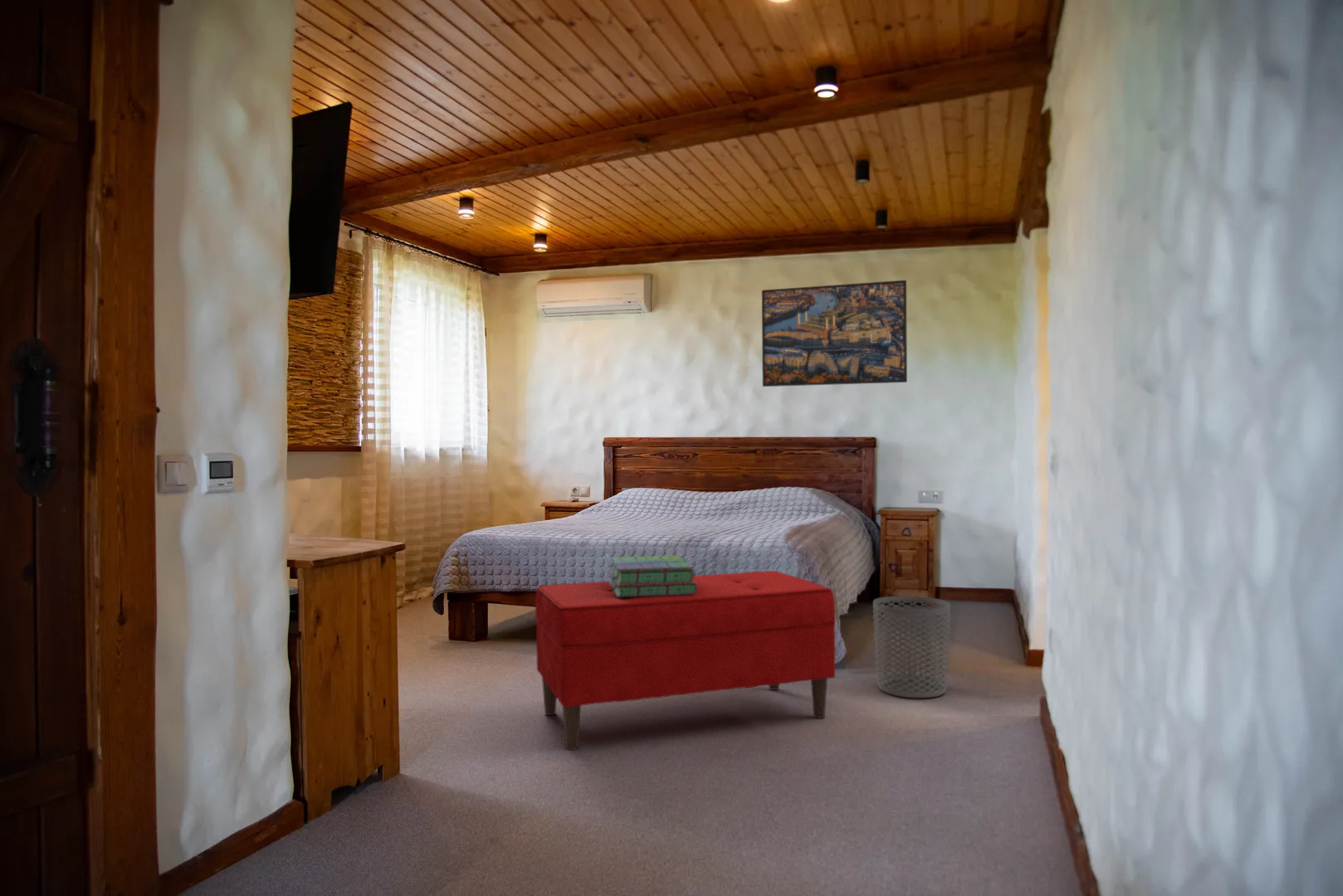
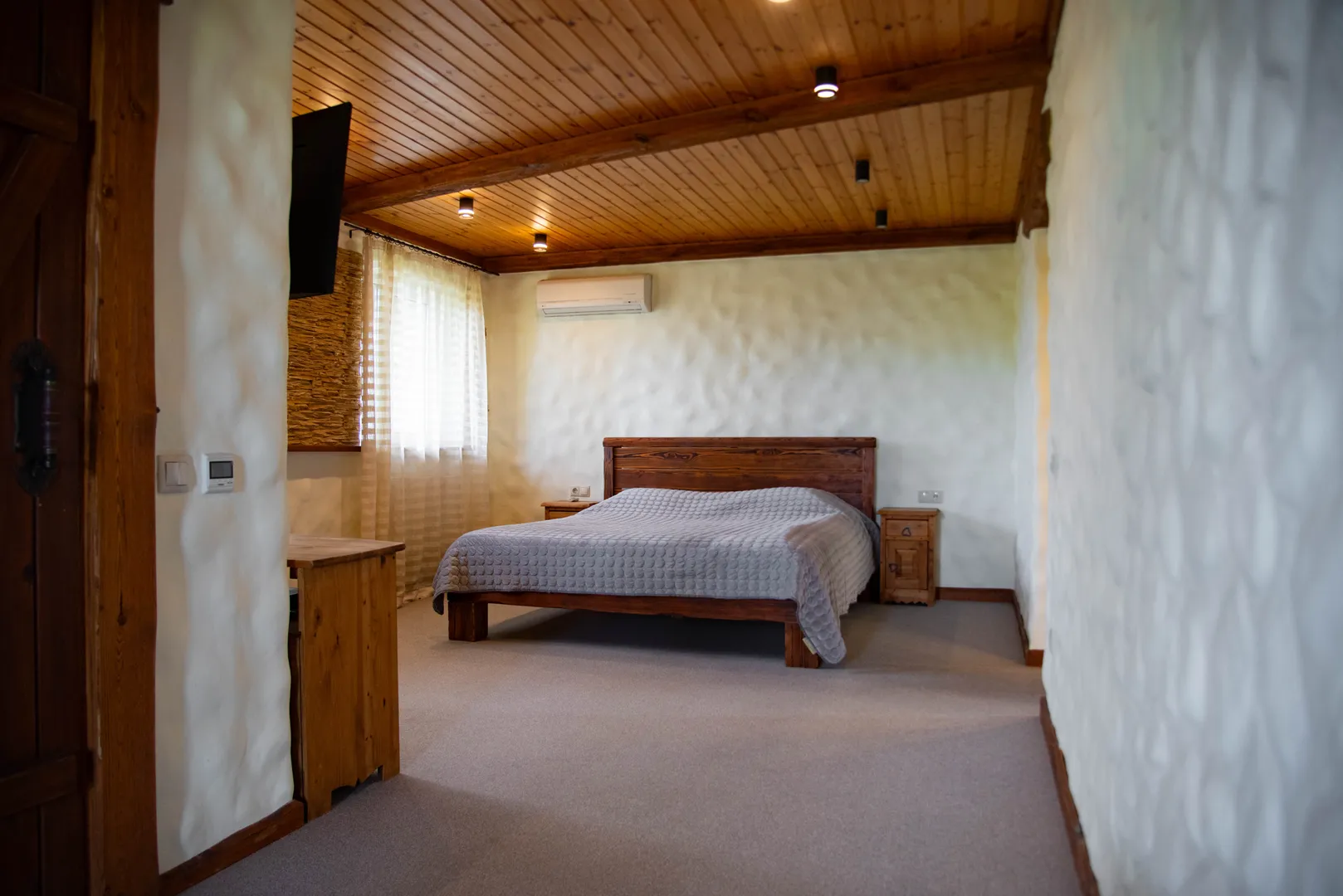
- waste bin (911, 645)
- stack of books (651, 574)
- bench (682, 650)
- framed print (832, 334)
